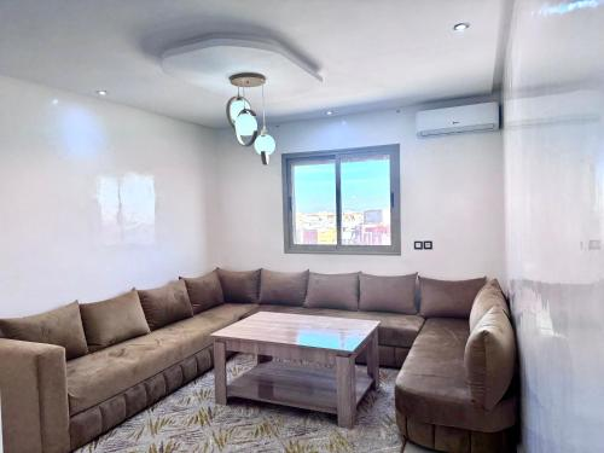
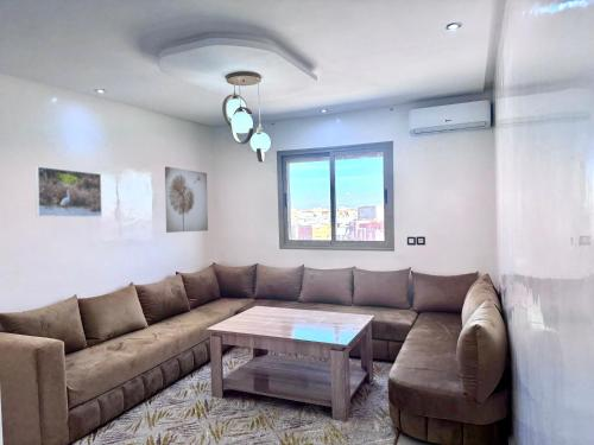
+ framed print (70, 193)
+ wall art (188, 201)
